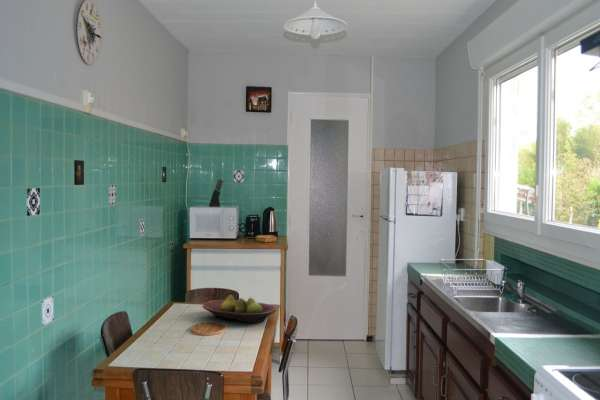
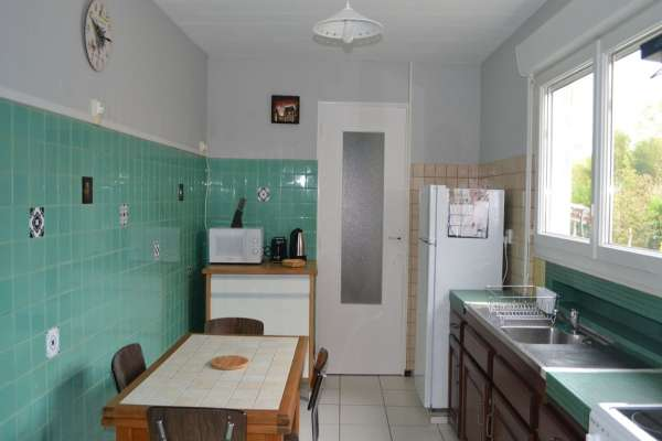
- fruit bowl (239, 307)
